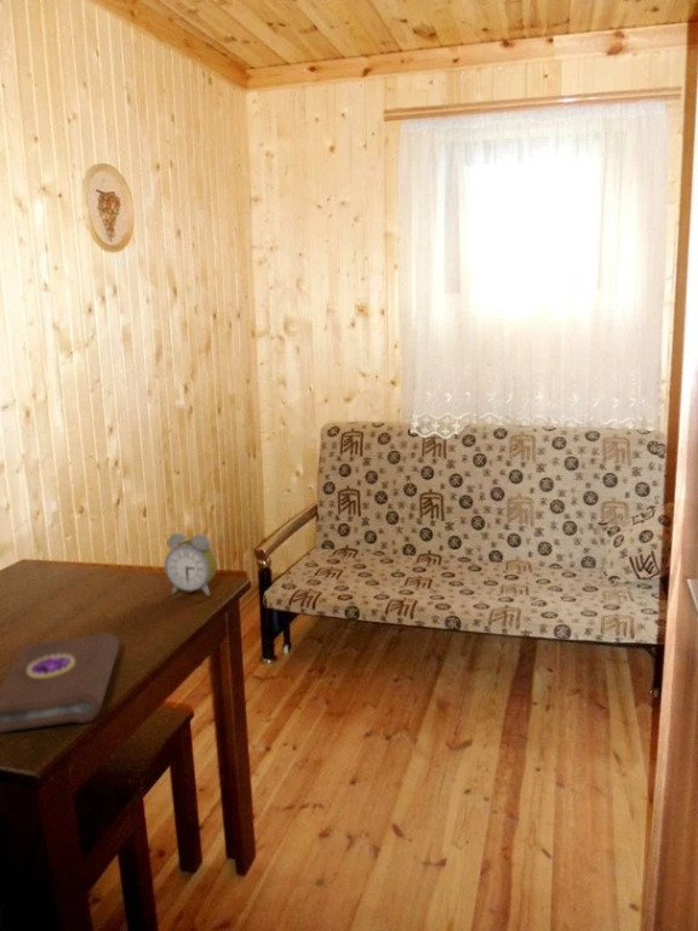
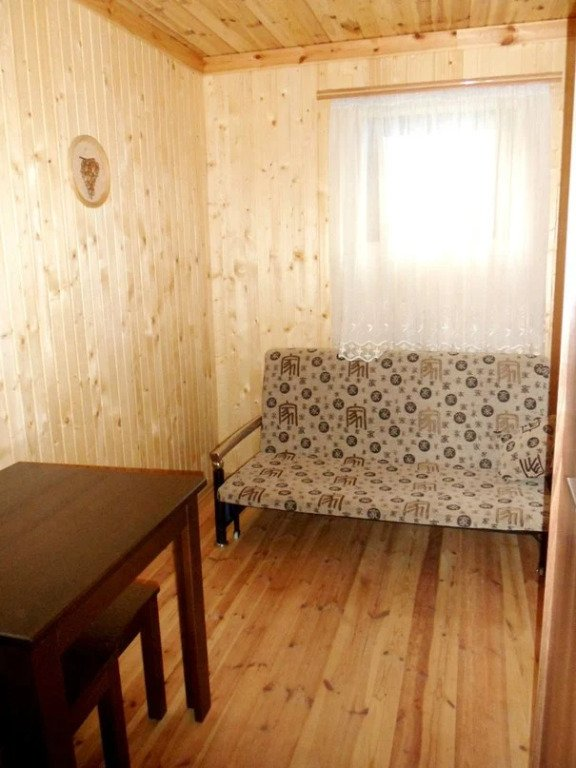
- alarm clock (191, 562)
- book (59, 675)
